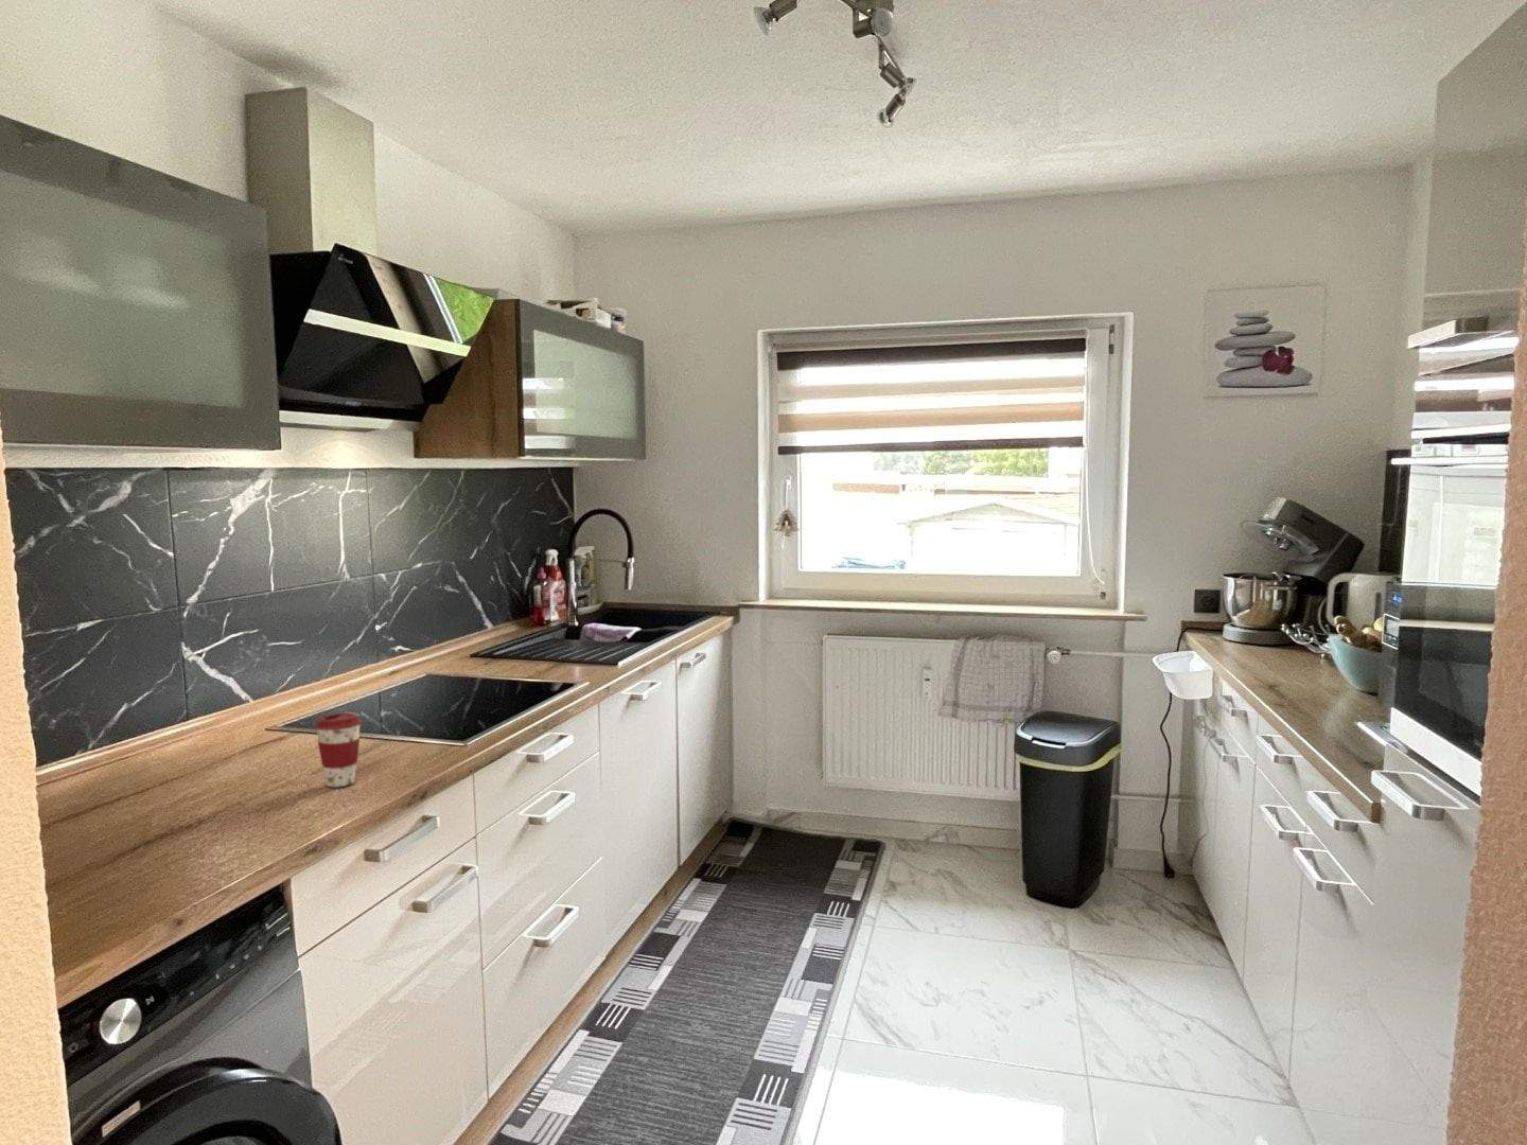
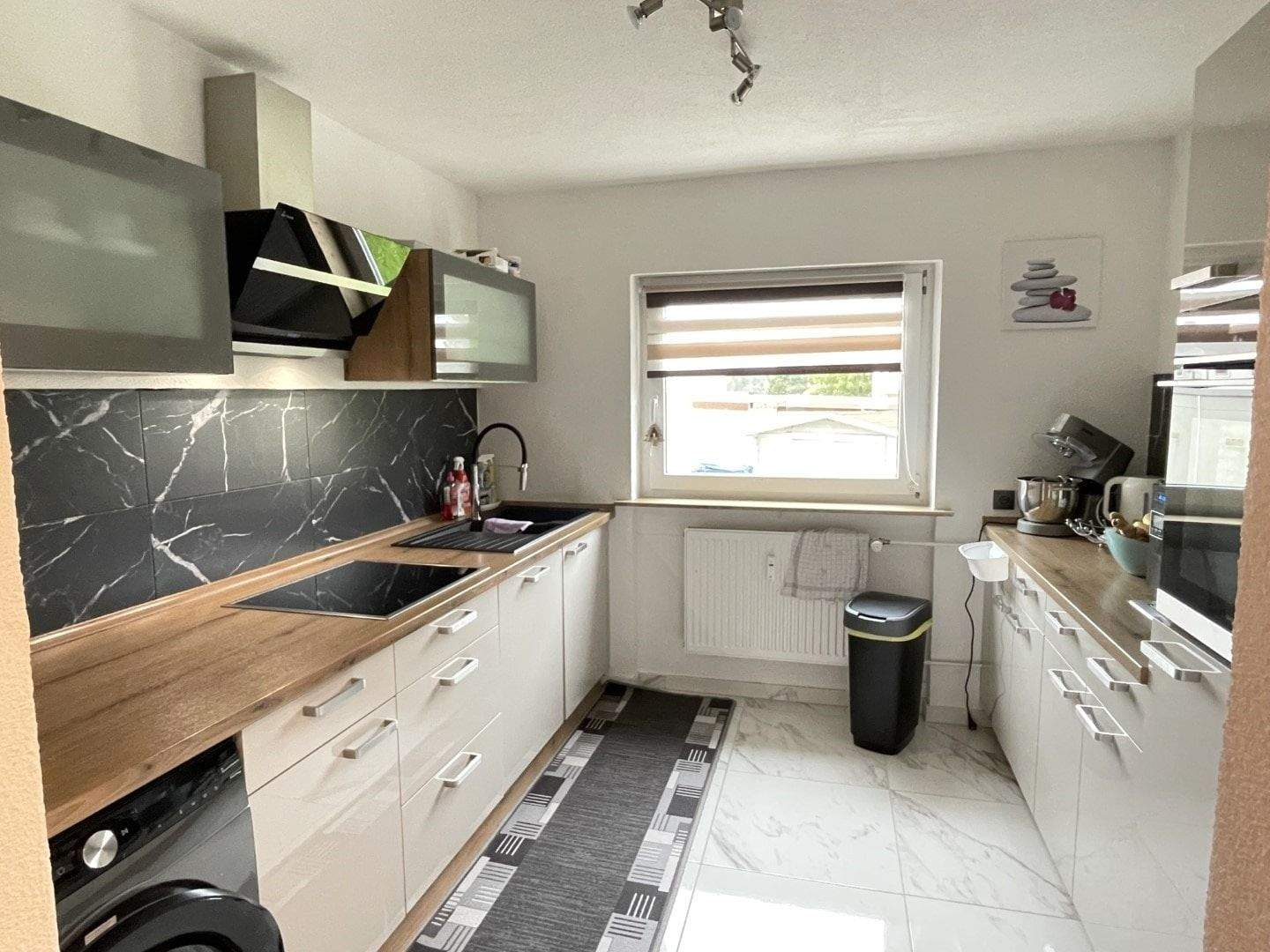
- coffee cup (339, 749)
